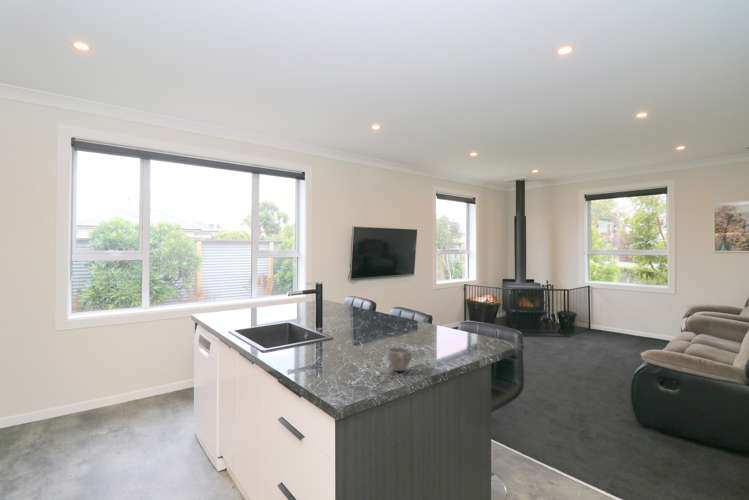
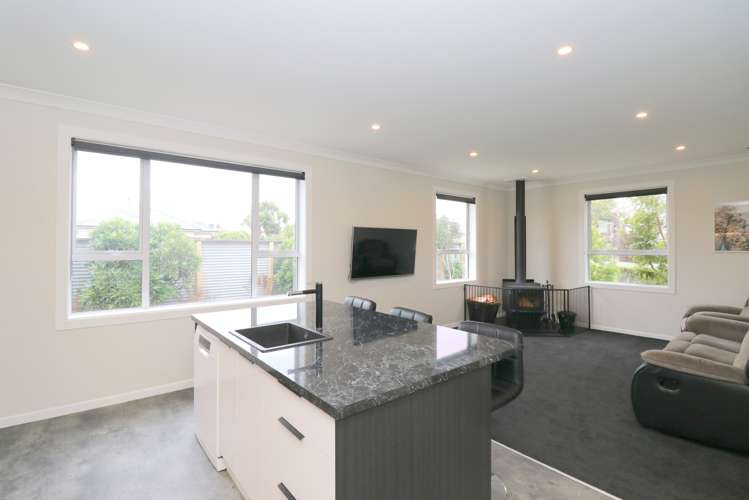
- cup (400, 360)
